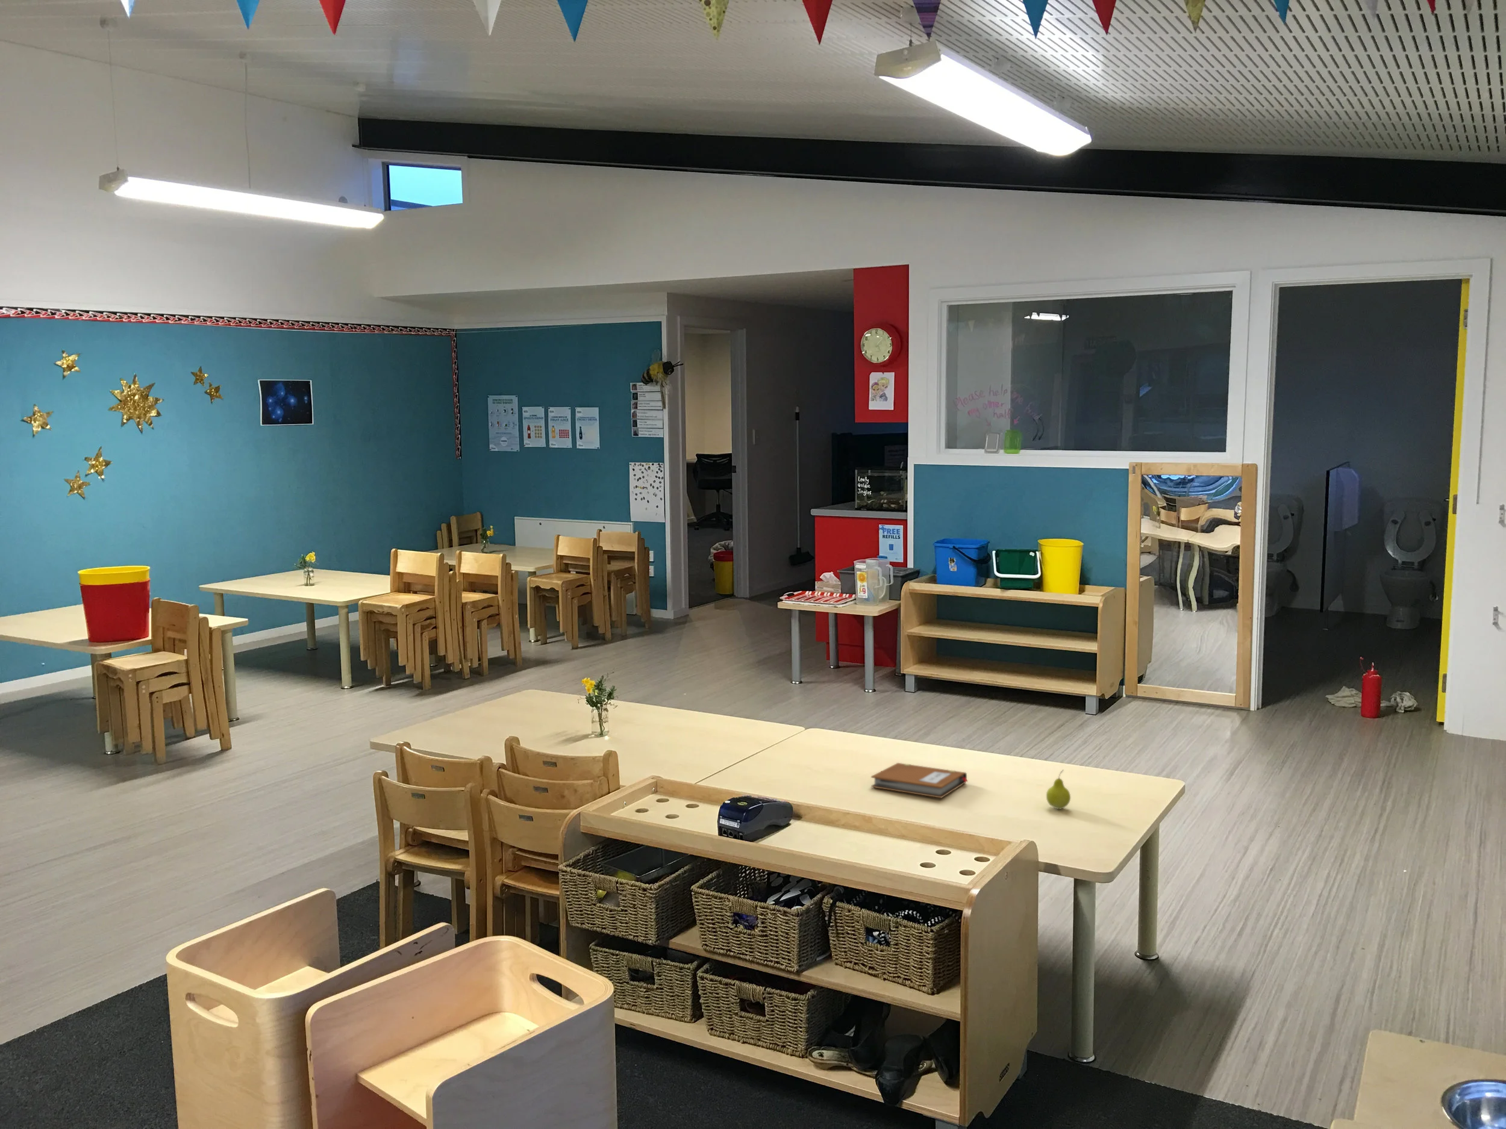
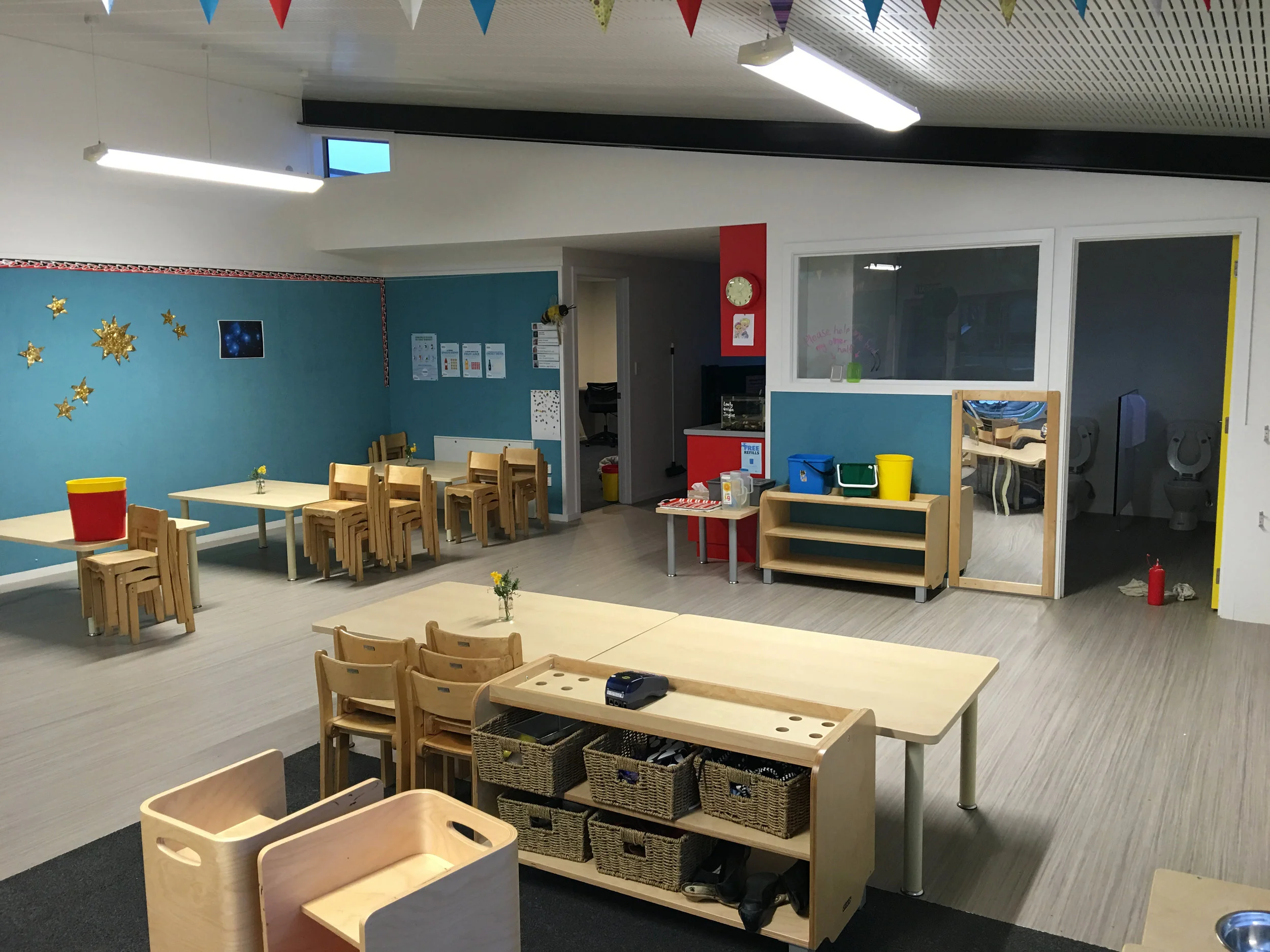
- notebook (921, 779)
- fruit (1058, 789)
